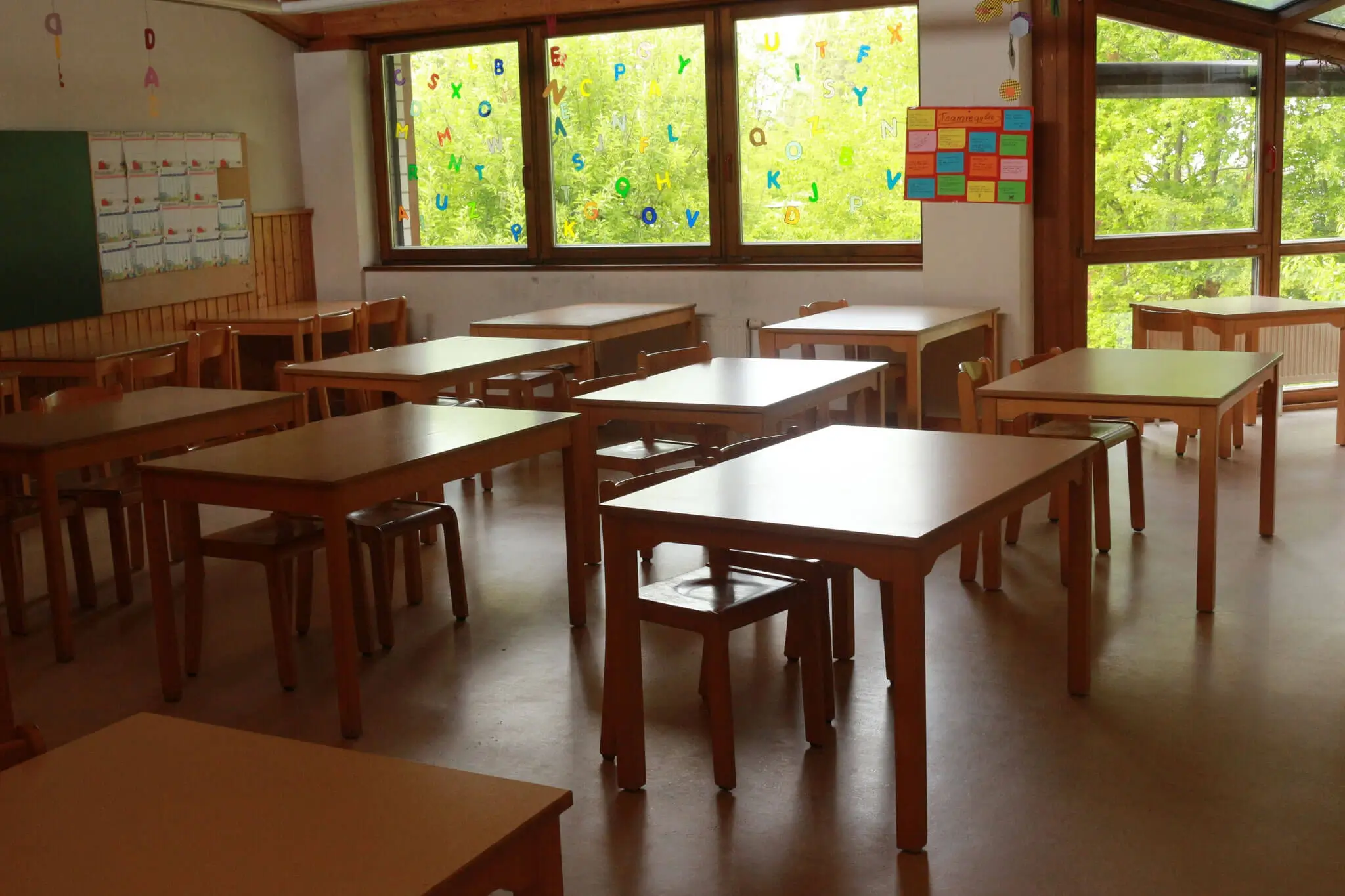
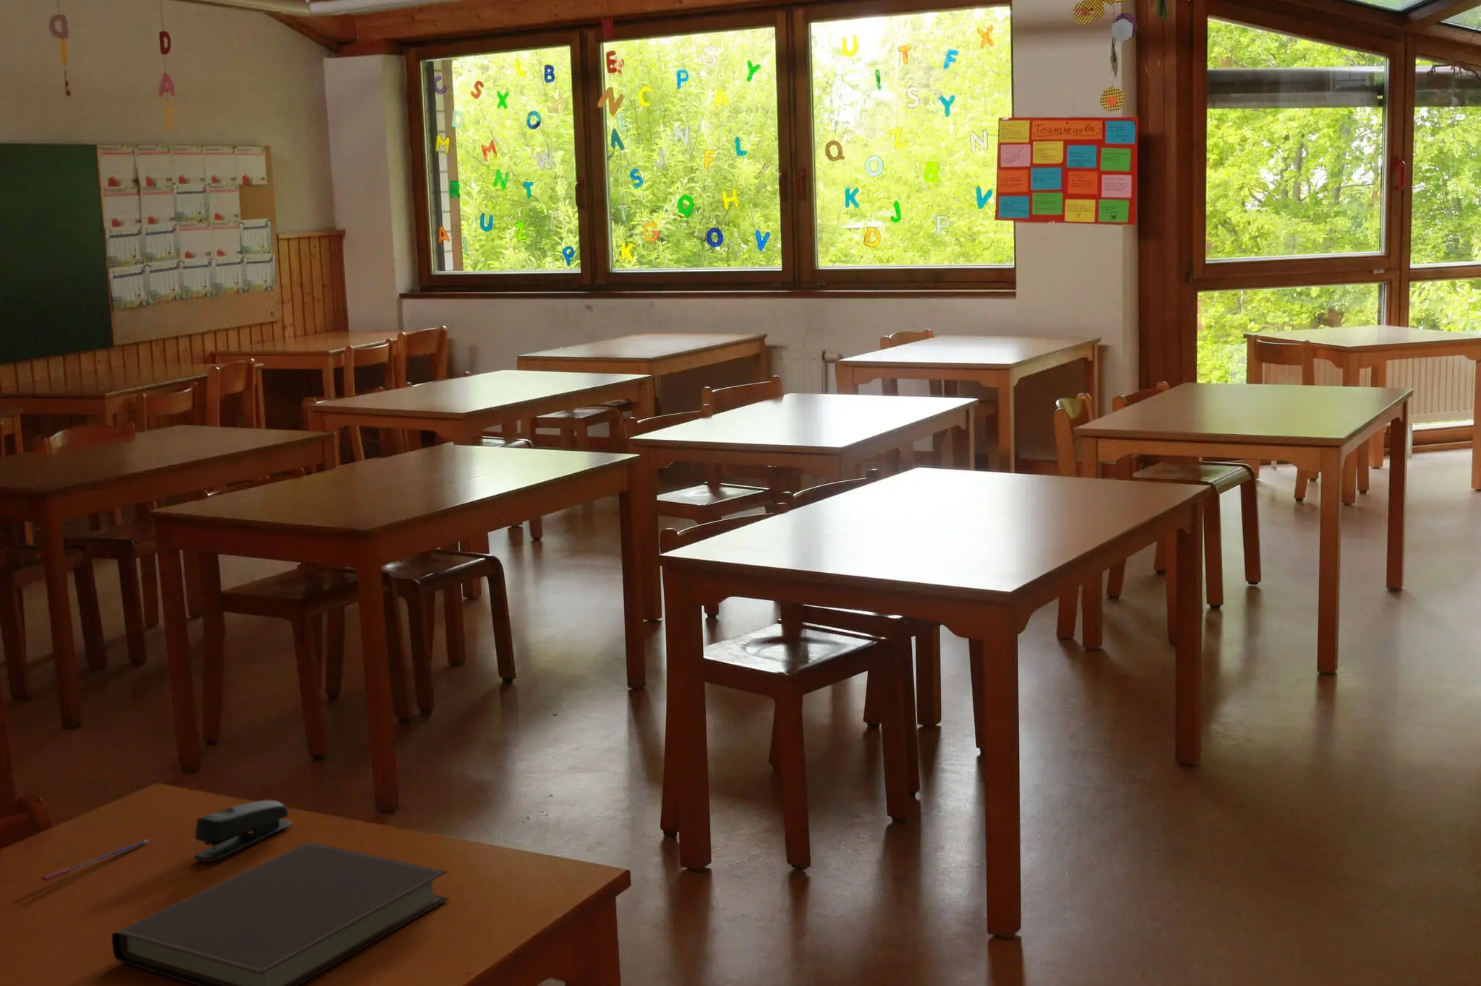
+ notebook (286, 913)
+ pen (98, 858)
+ stapler (242, 821)
